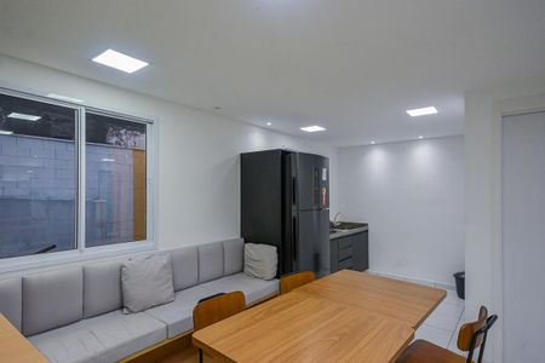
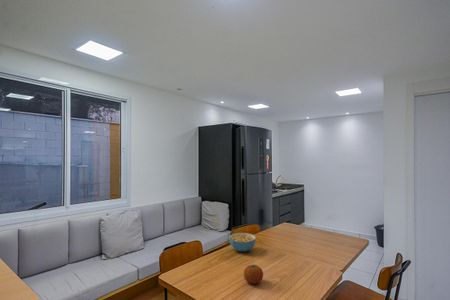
+ cereal bowl (242, 243)
+ fruit (253, 274)
